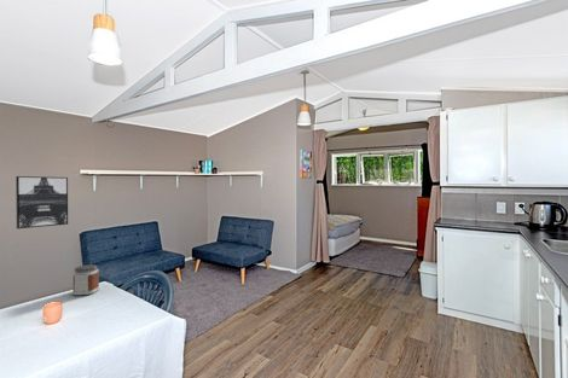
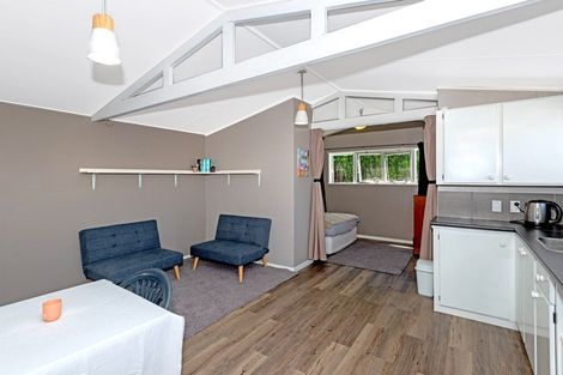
- jar (86, 279)
- wall art (42, 200)
